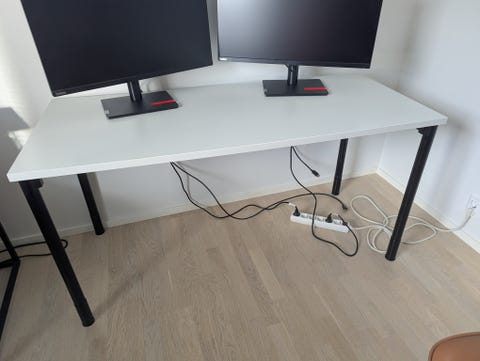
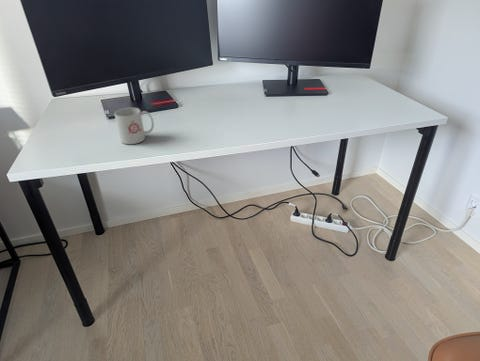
+ mug (135, 124)
